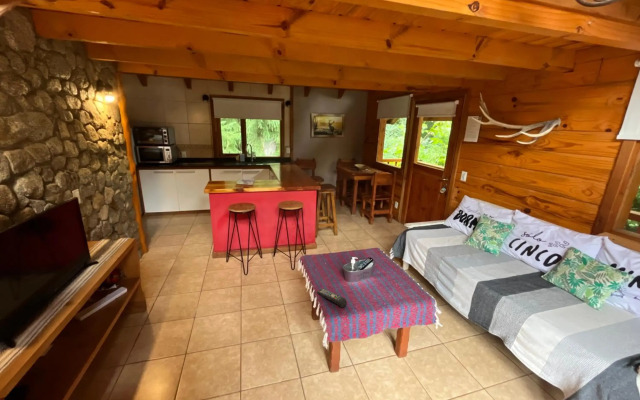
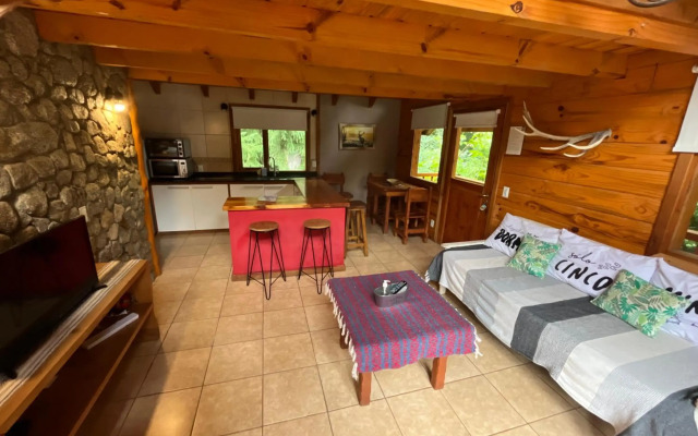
- remote control (331, 296)
